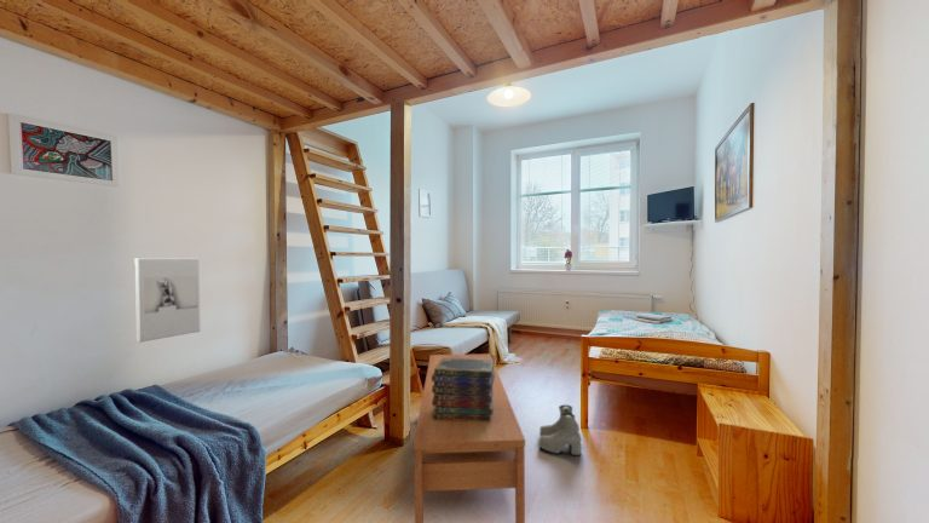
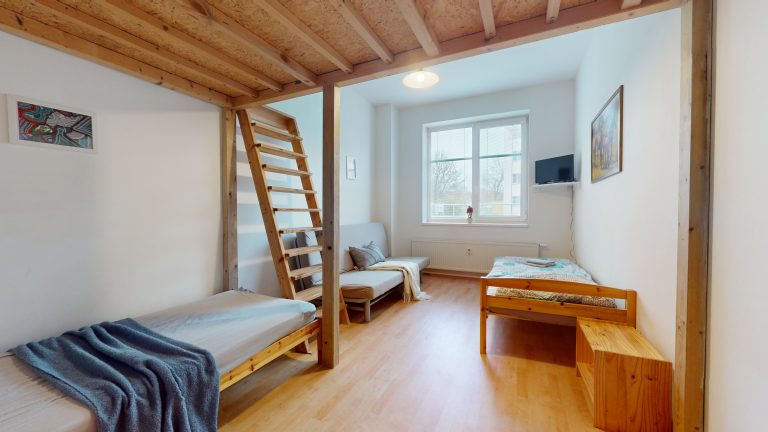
- boots (559, 426)
- wall sculpture (169, 297)
- coffee table (463, 421)
- book stack (464, 387)
